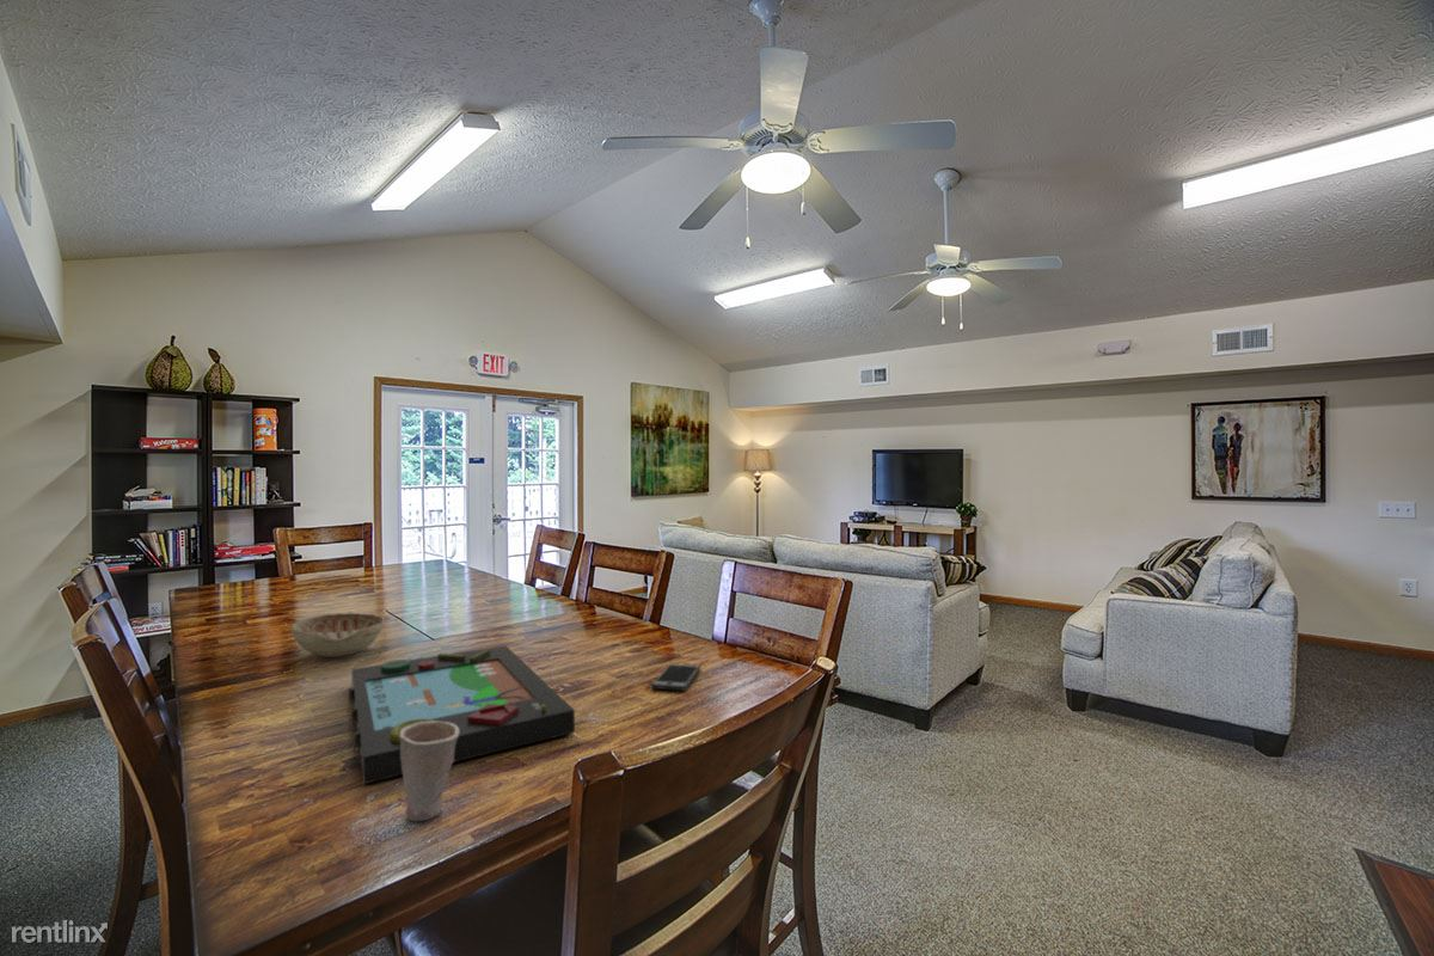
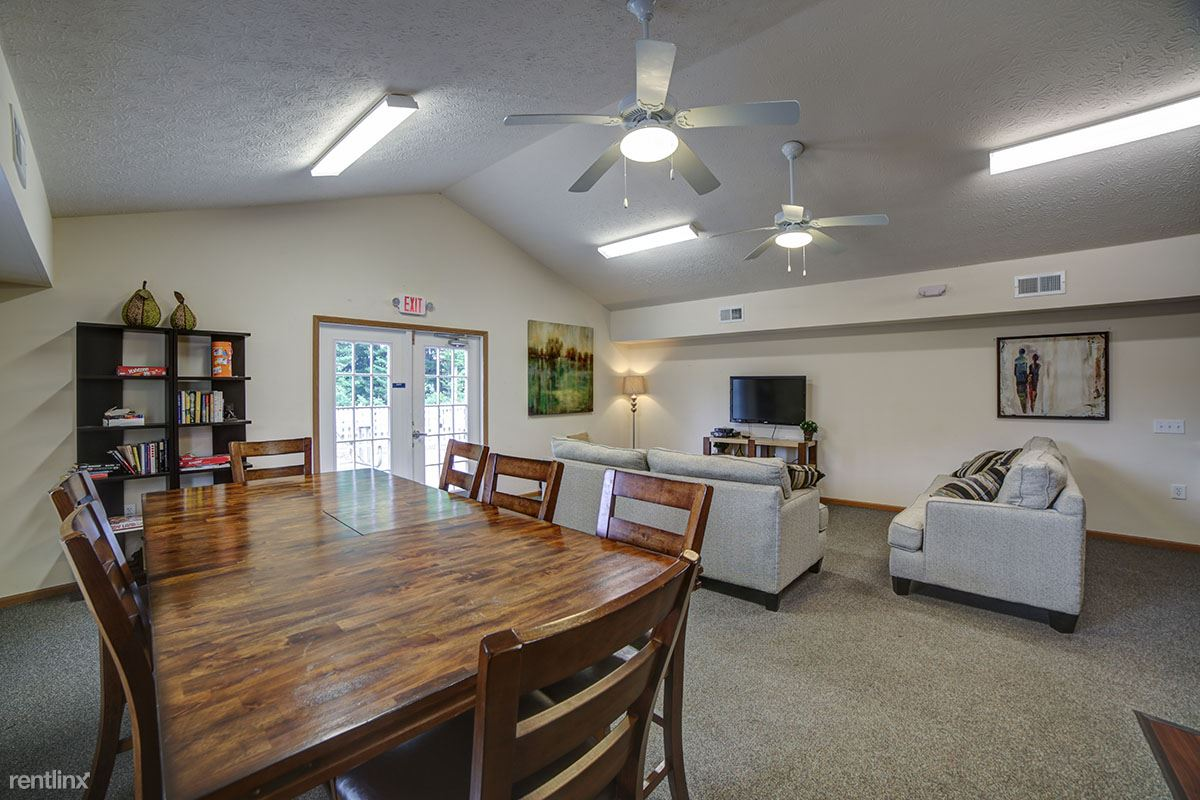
- cup (430, 771)
- smartphone (676, 676)
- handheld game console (449, 695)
- decorative bowl (339, 636)
